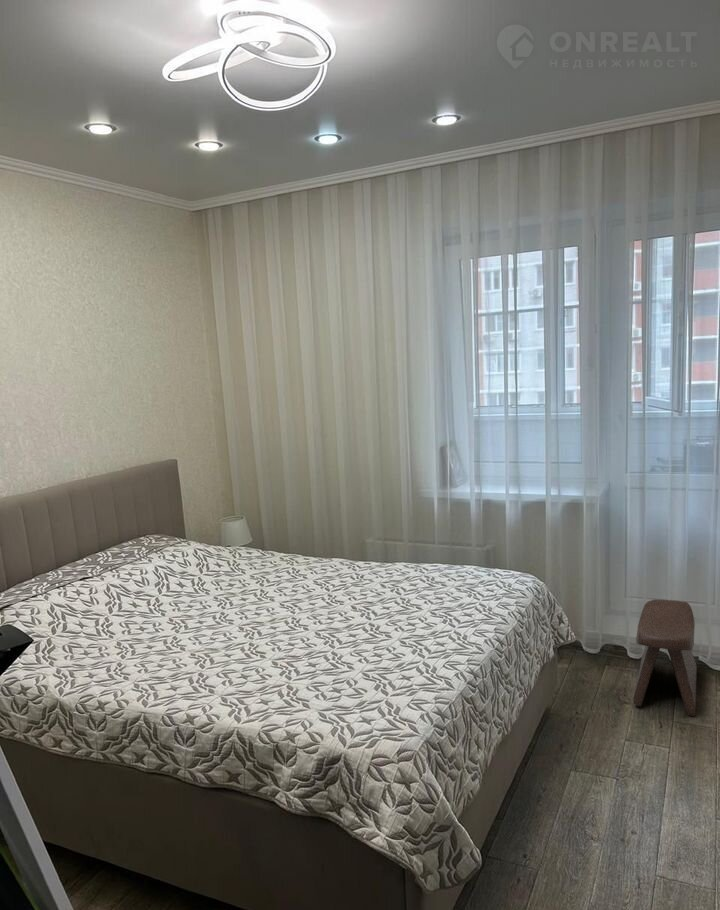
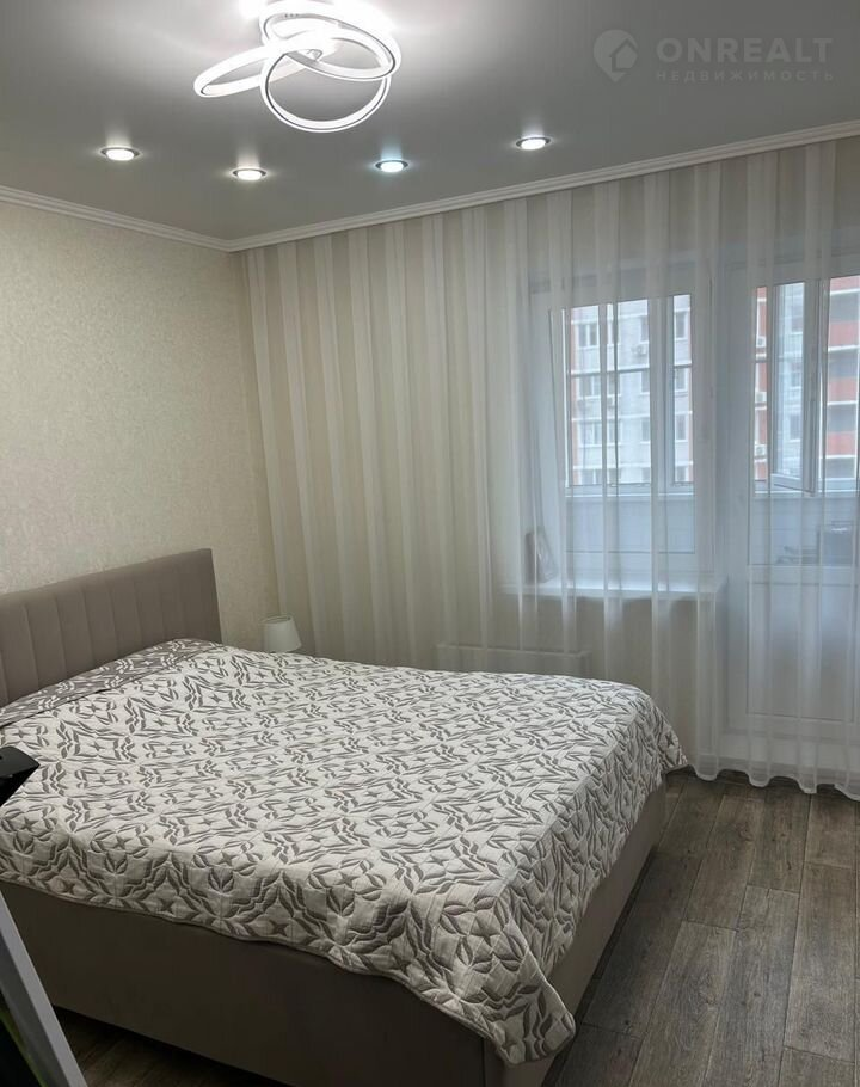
- stool (668, 652)
